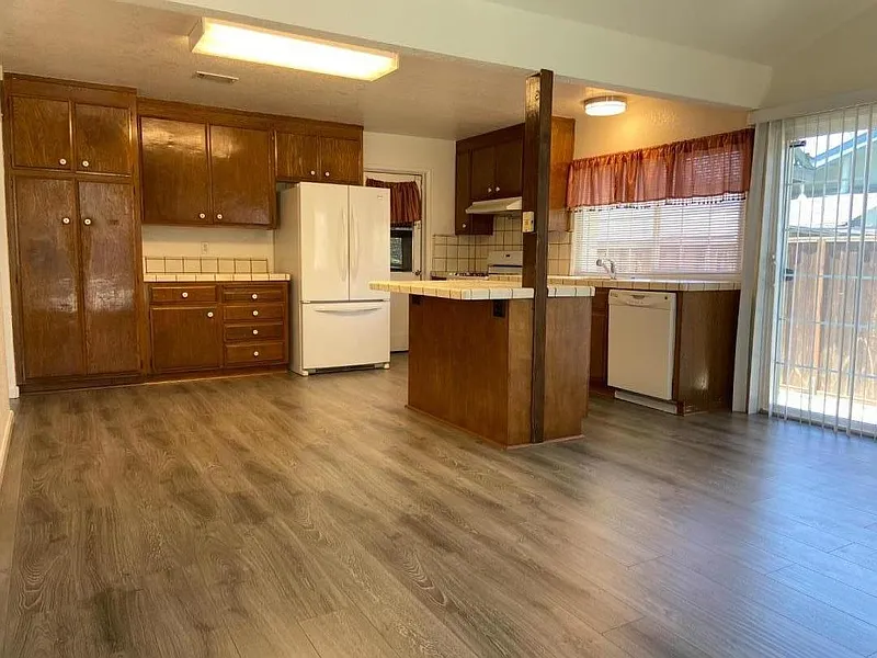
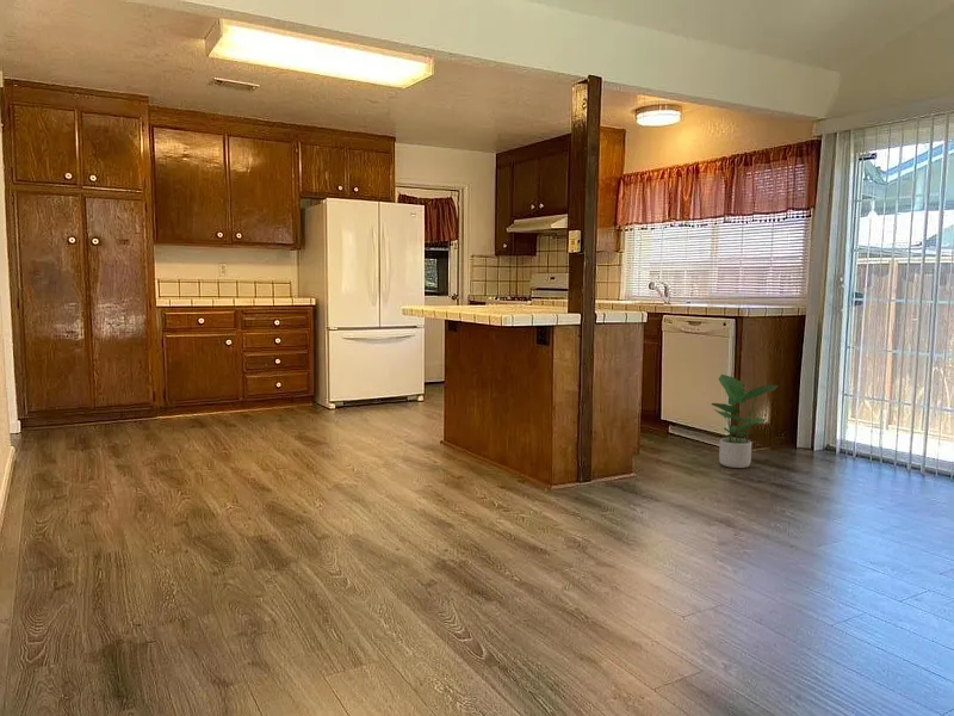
+ potted plant (737, 421)
